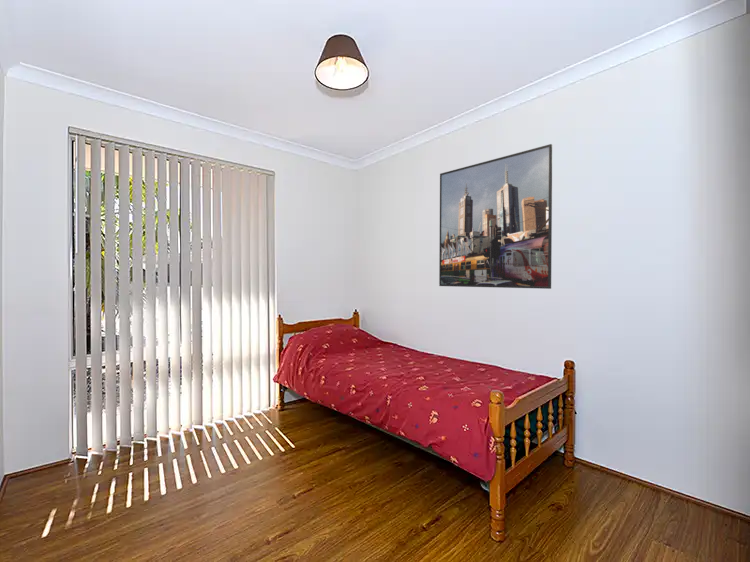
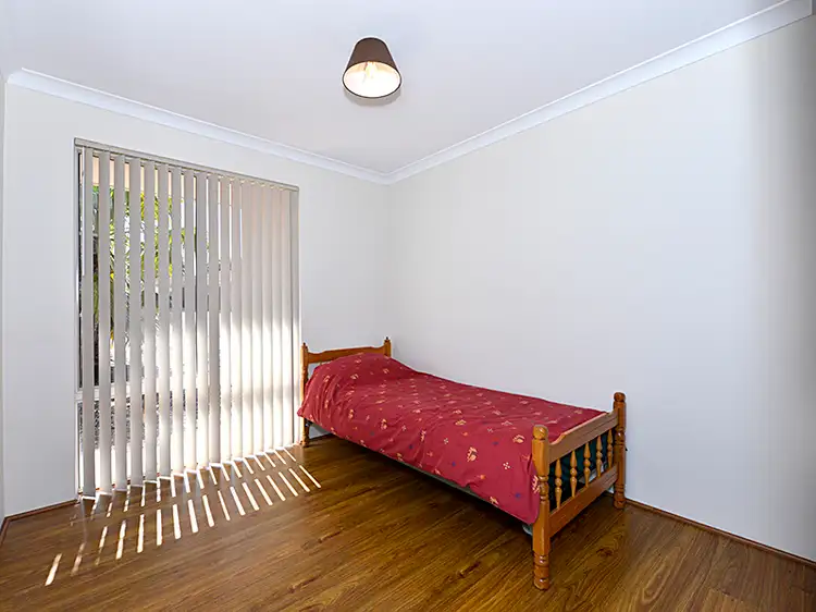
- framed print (488, 224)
